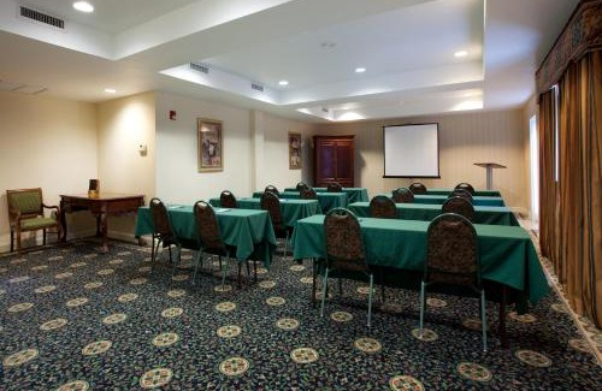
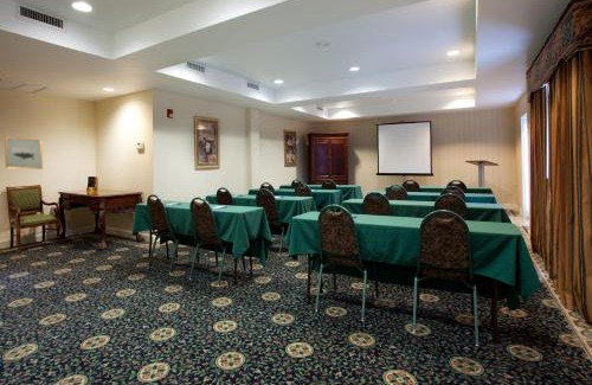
+ wall art (24, 153)
